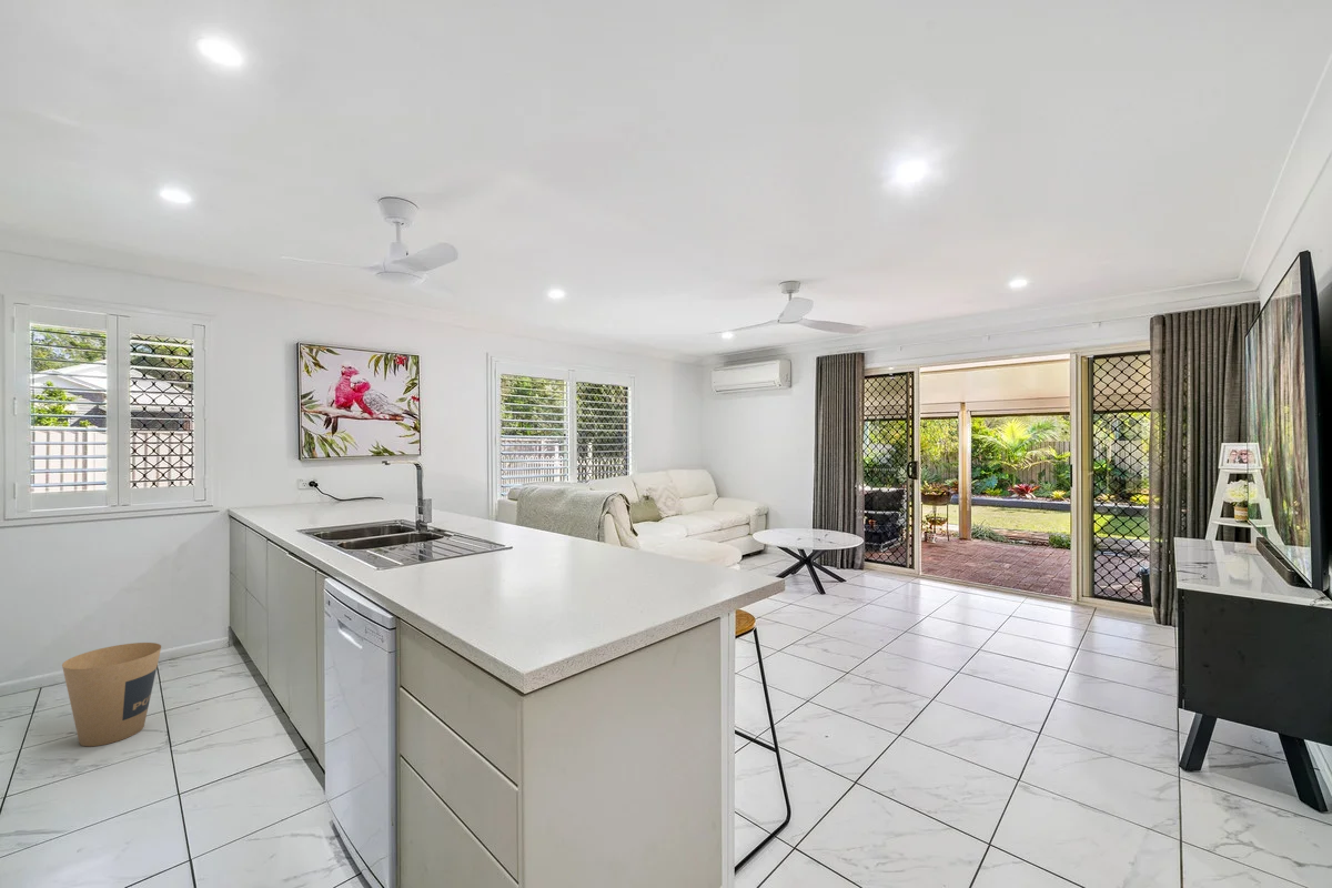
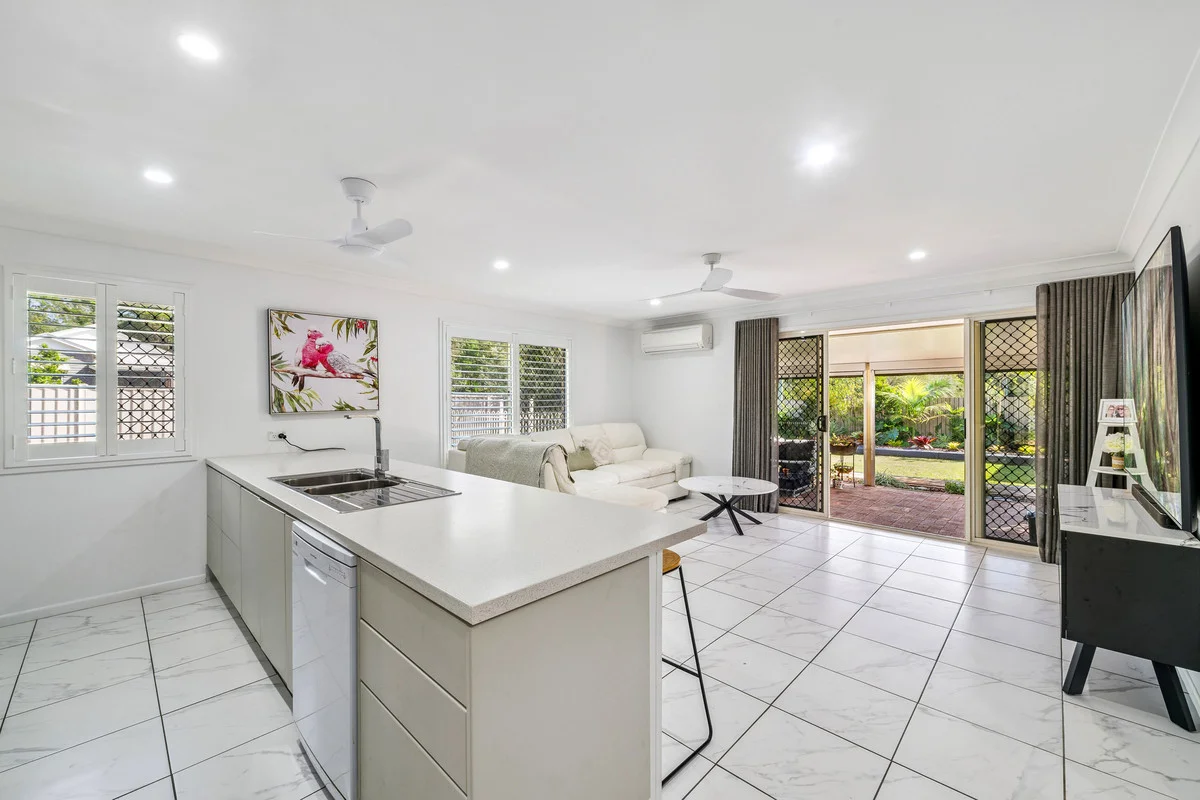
- trash can (113, 694)
